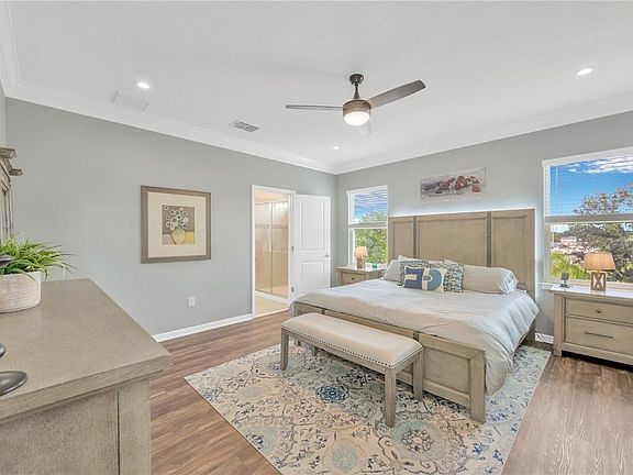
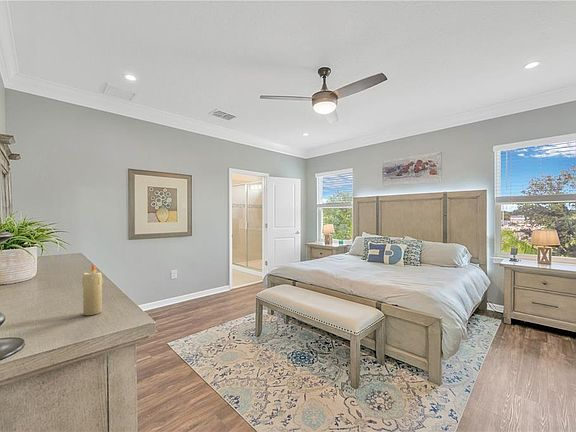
+ candle (92, 288)
